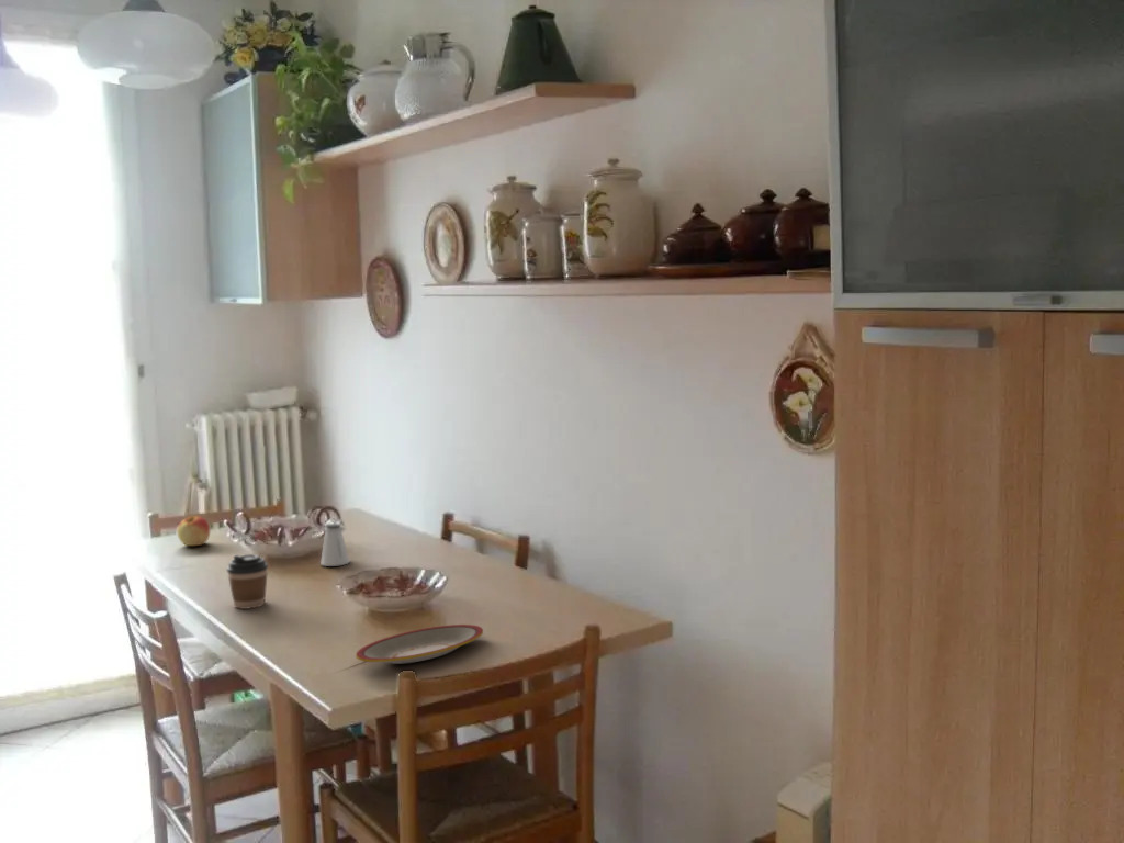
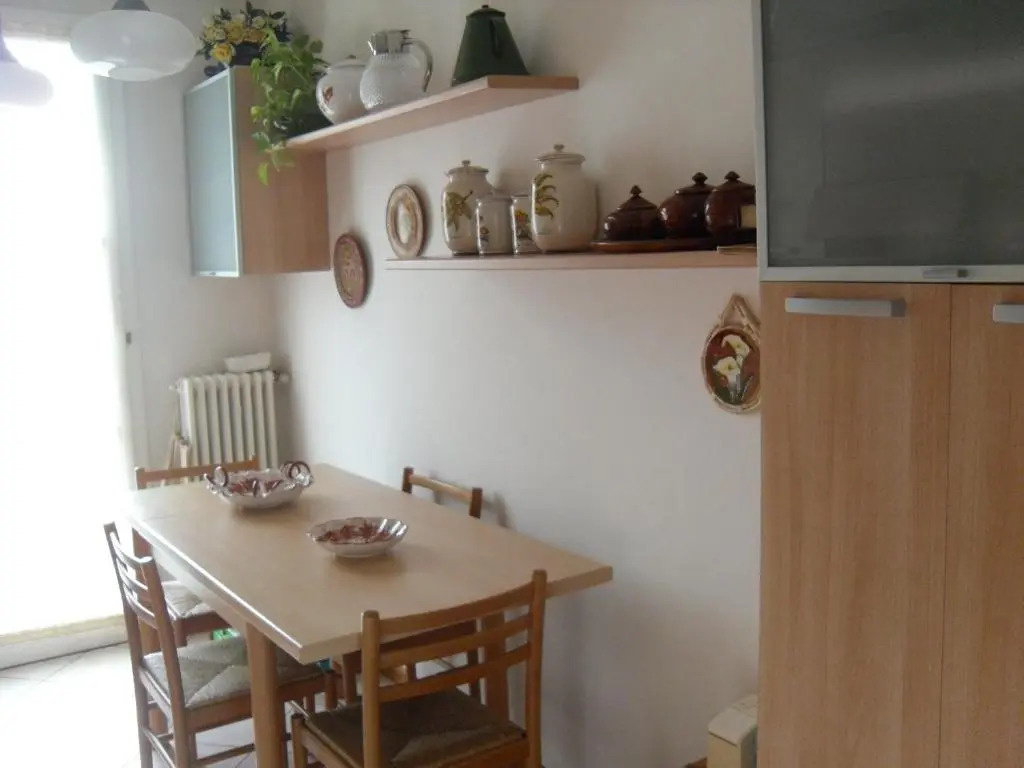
- apple (193, 530)
- plate (422, 647)
- saltshaker (334, 543)
- coffee cup (248, 578)
